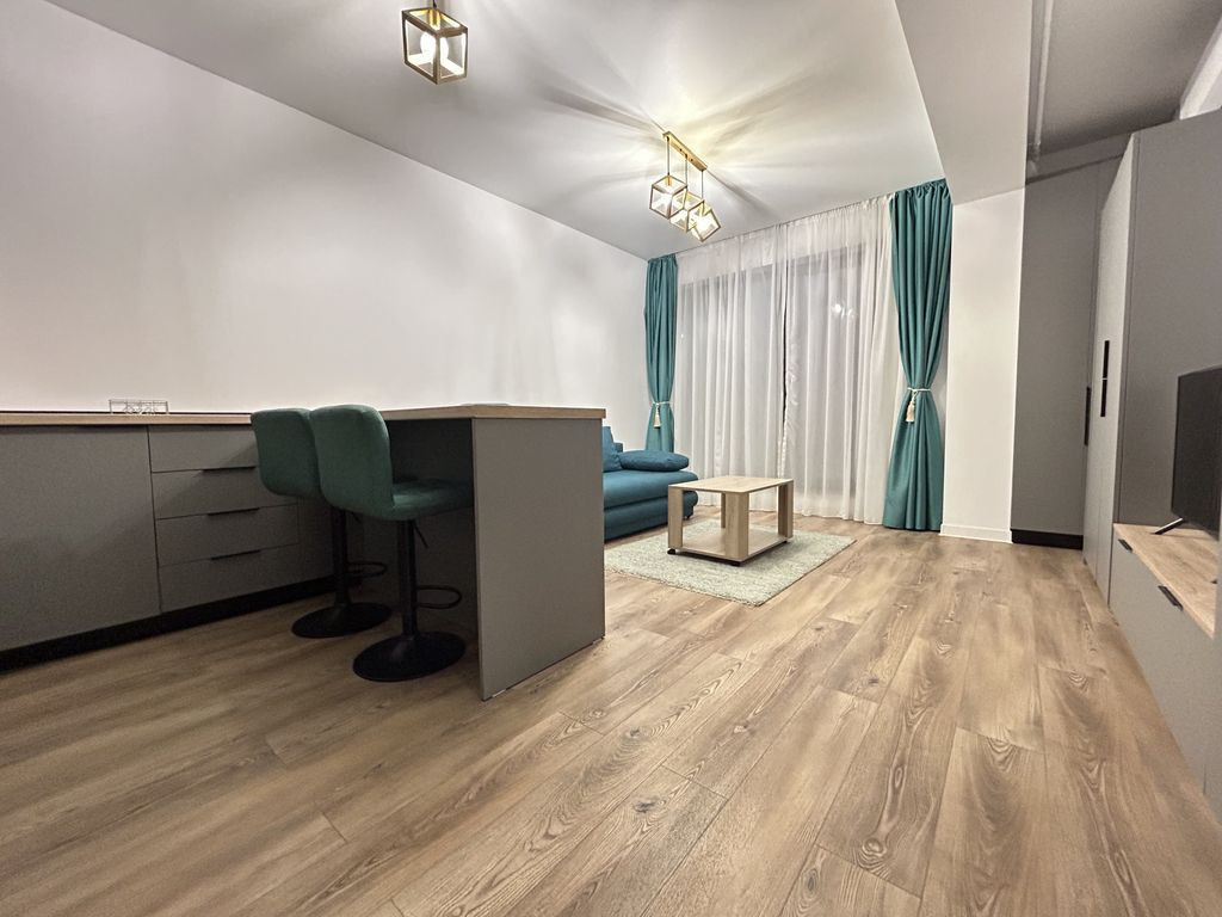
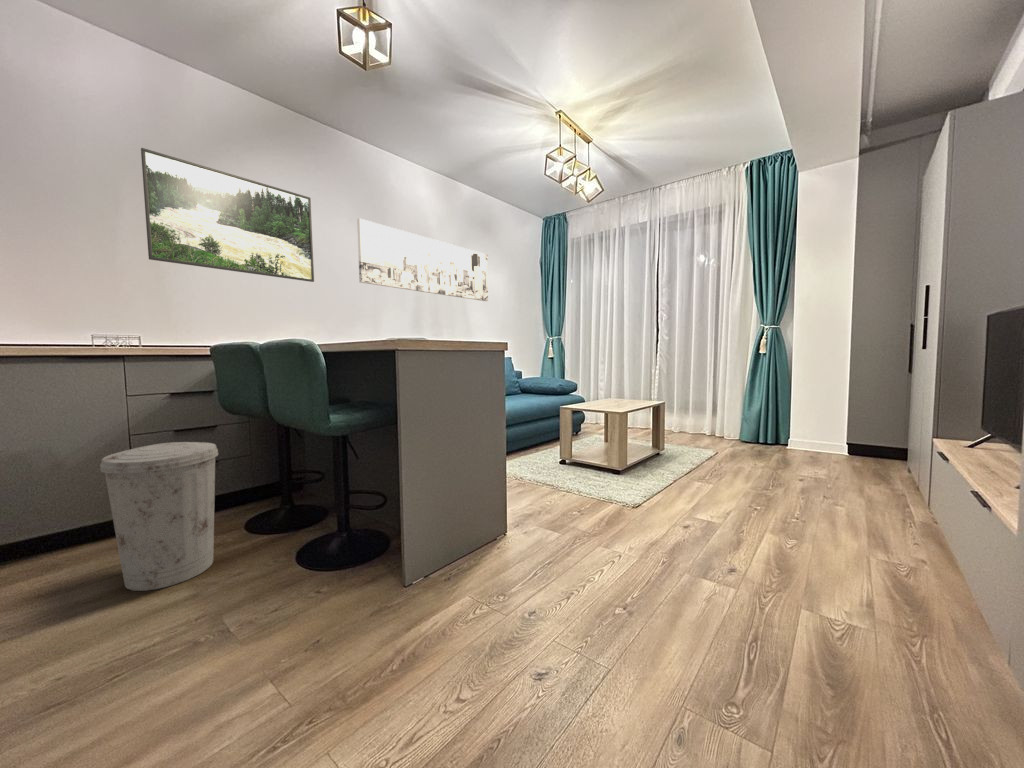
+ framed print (239, 224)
+ trash can (167, 509)
+ wall art (432, 266)
